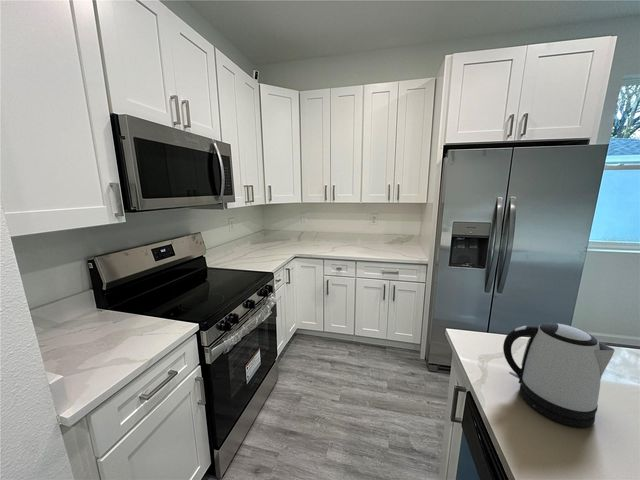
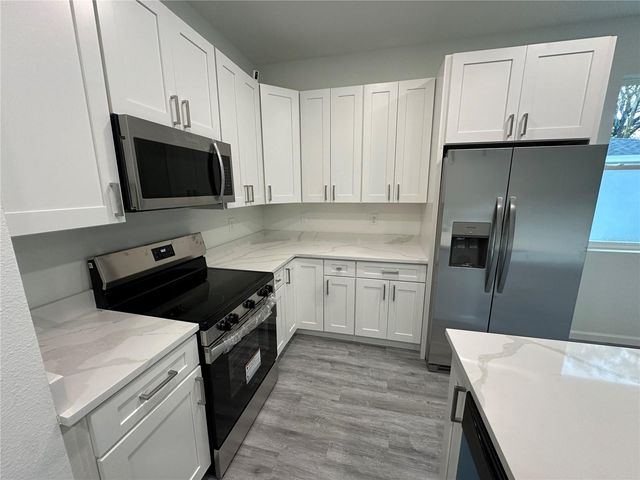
- kettle (549, 363)
